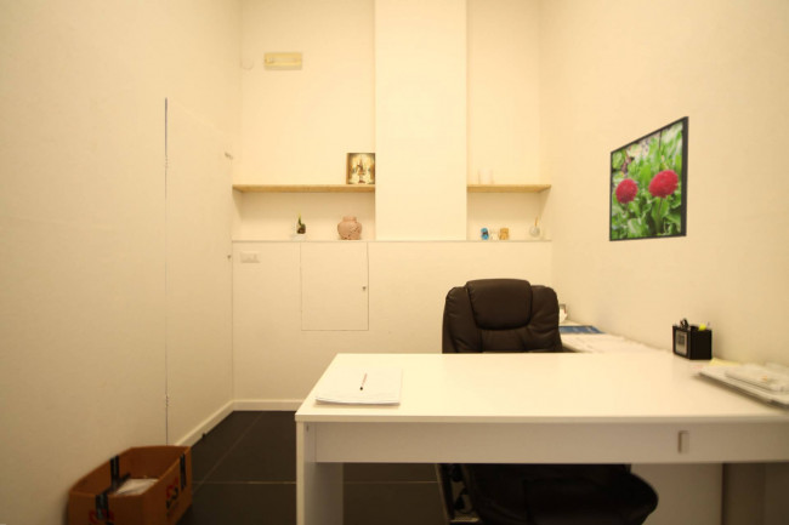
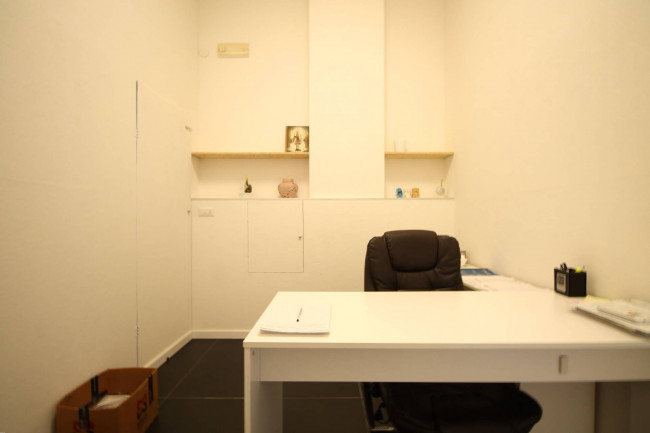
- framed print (642, 188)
